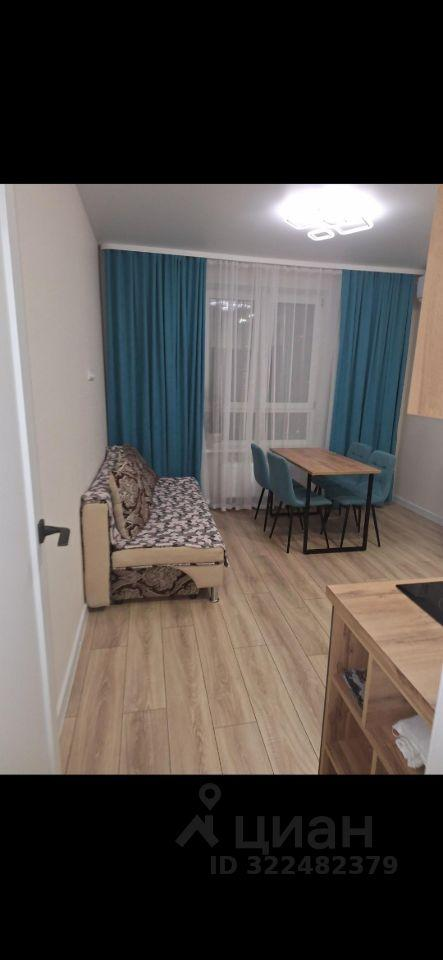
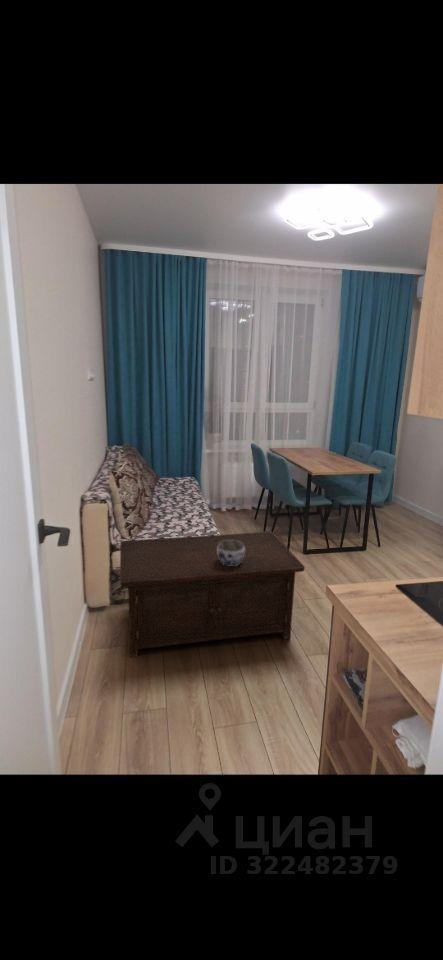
+ jar (230, 552)
+ cabinet (206, 589)
